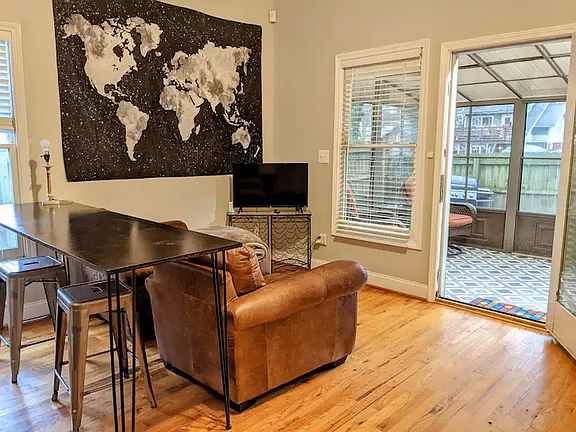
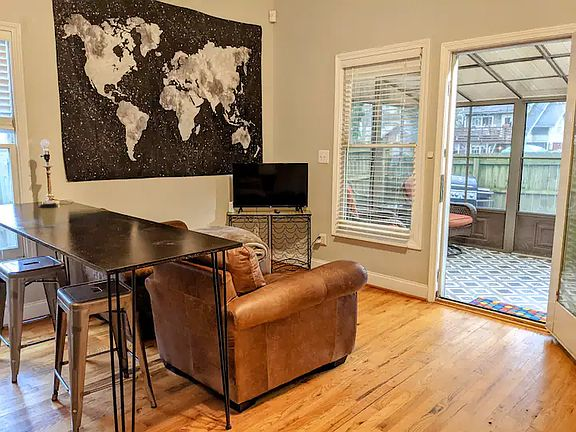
+ coffee cup (48, 214)
